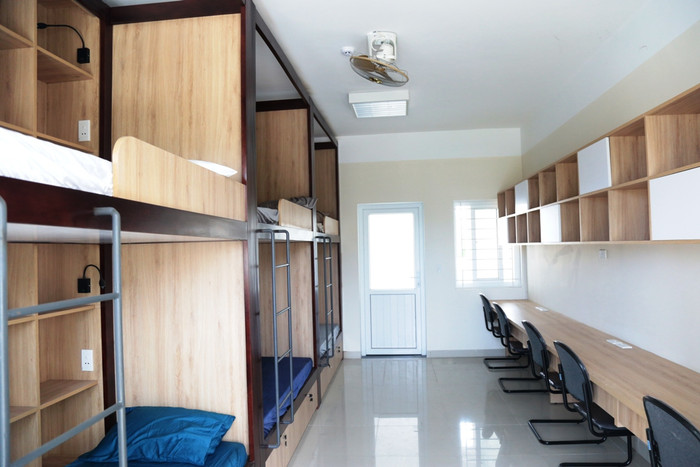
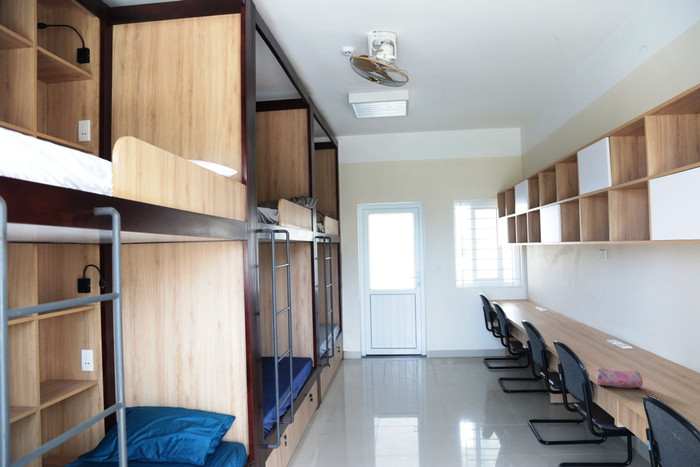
+ pencil case (618, 377)
